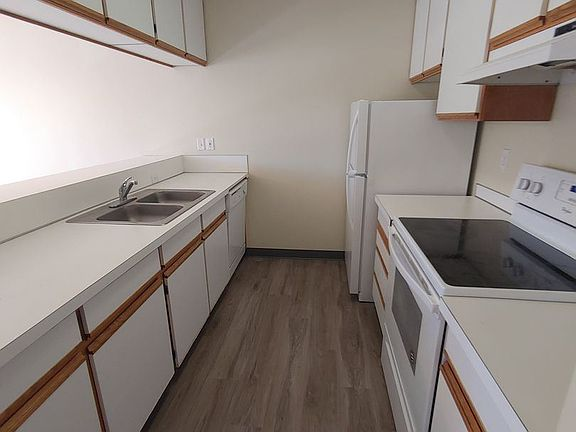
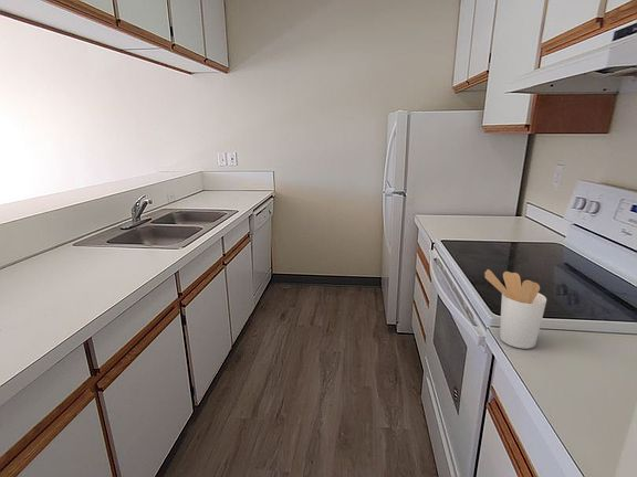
+ utensil holder (510, 306)
